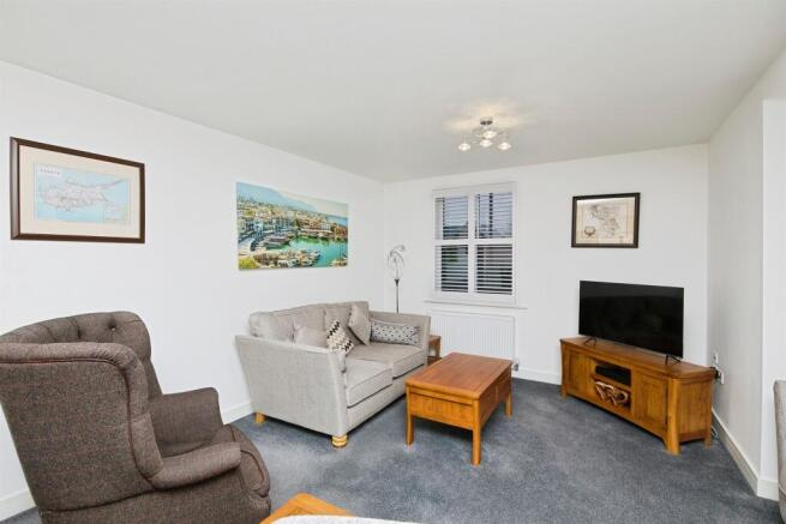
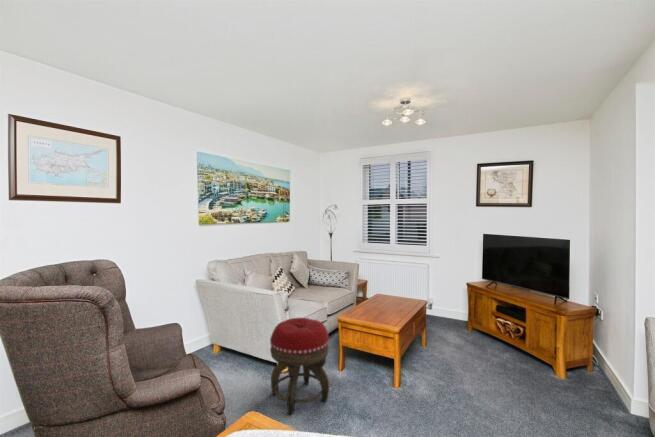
+ footstool (299, 360)
